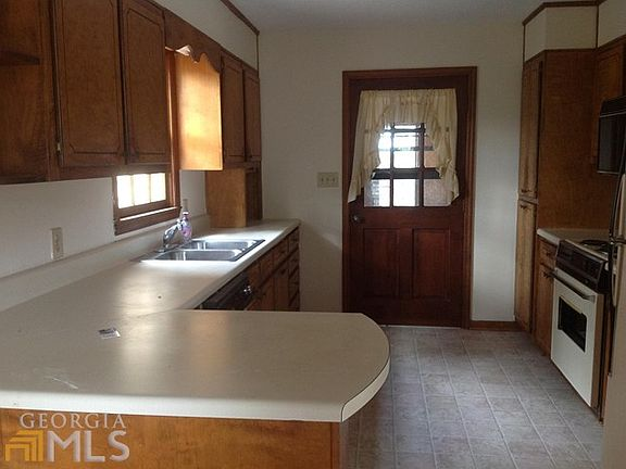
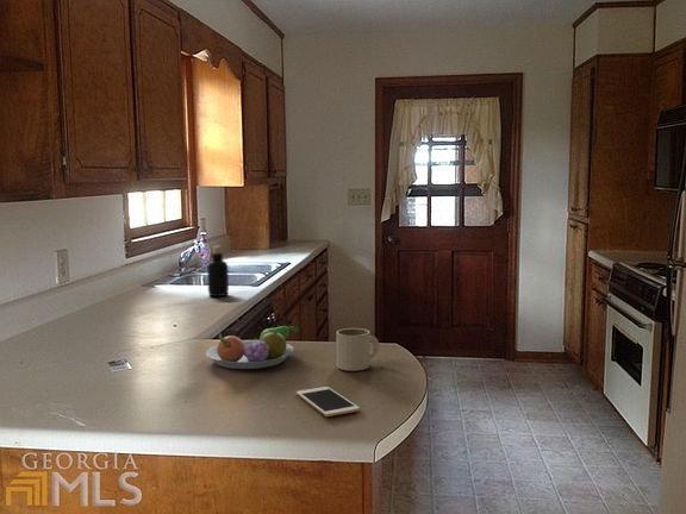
+ fruit bowl (254, 341)
+ bottle (217, 270)
+ mug (358, 347)
+ cell phone (326, 400)
